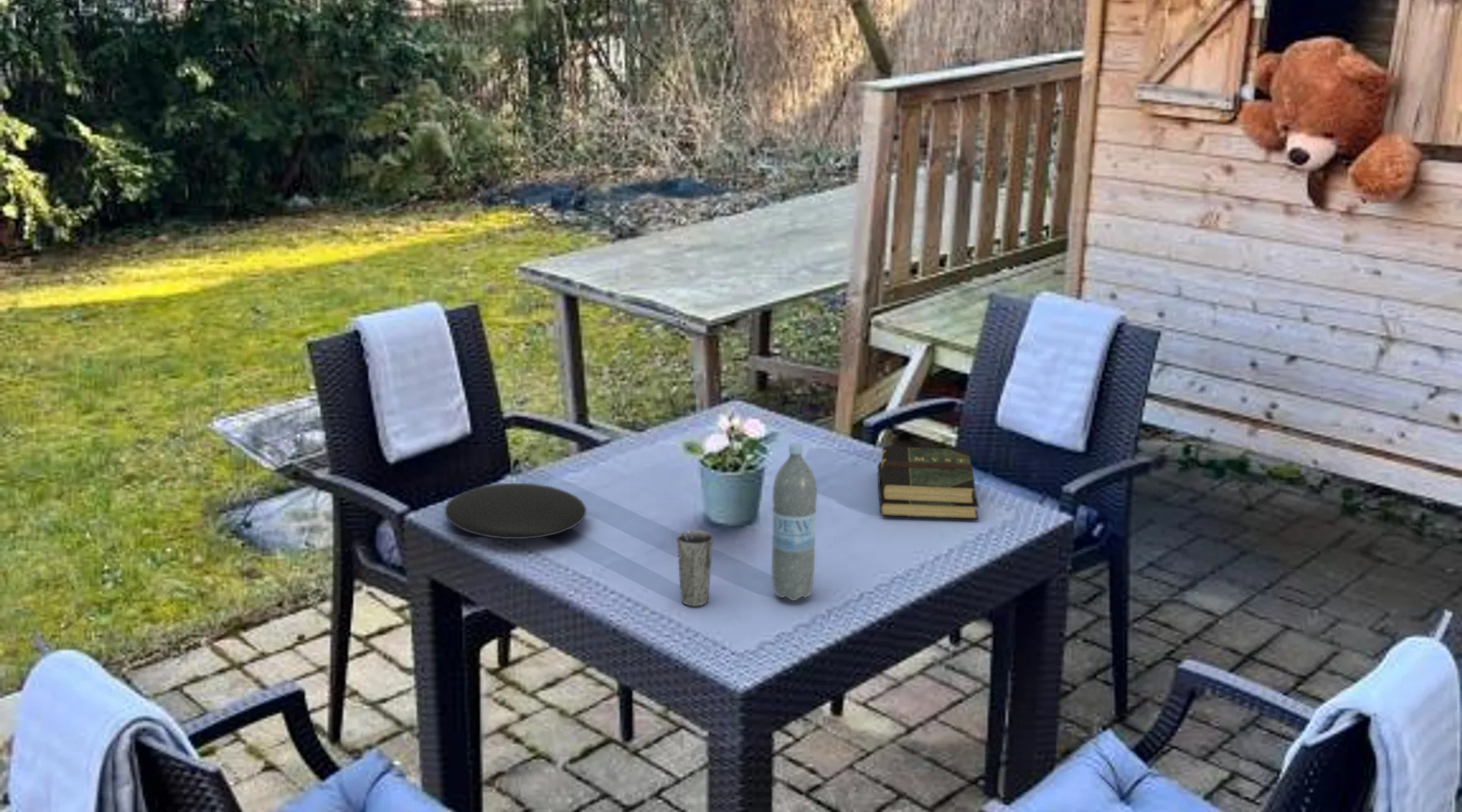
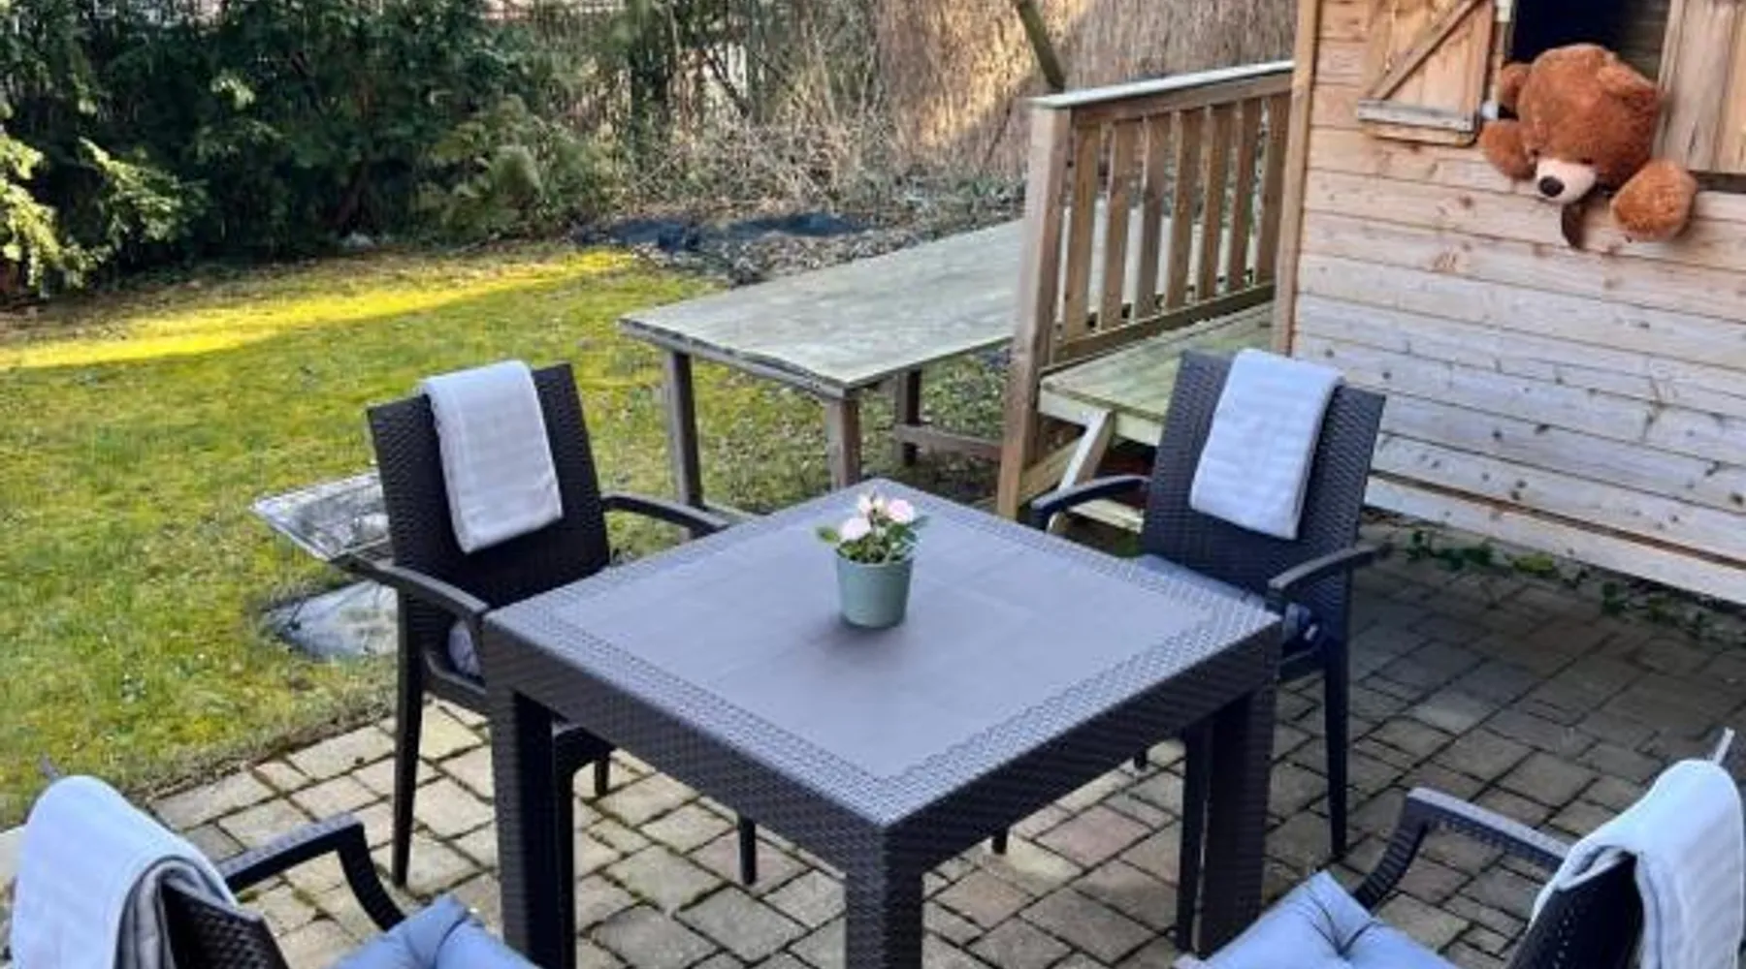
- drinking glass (694, 569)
- plate (515, 510)
- book (926, 481)
- water bottle (794, 521)
